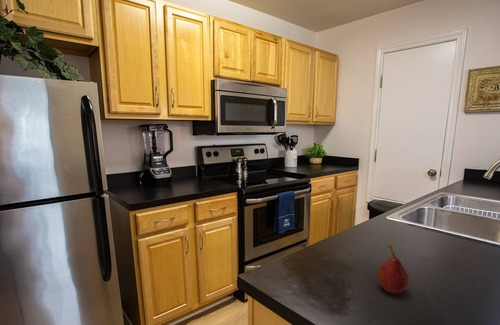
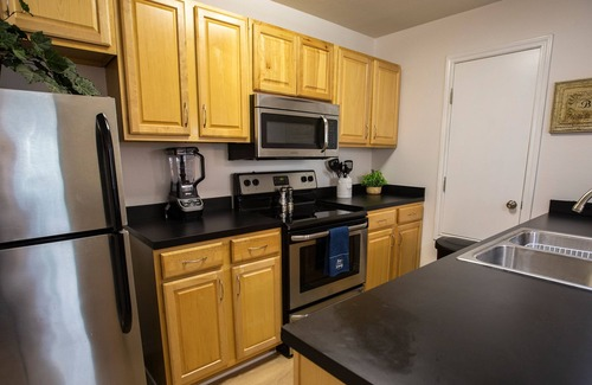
- fruit (393, 268)
